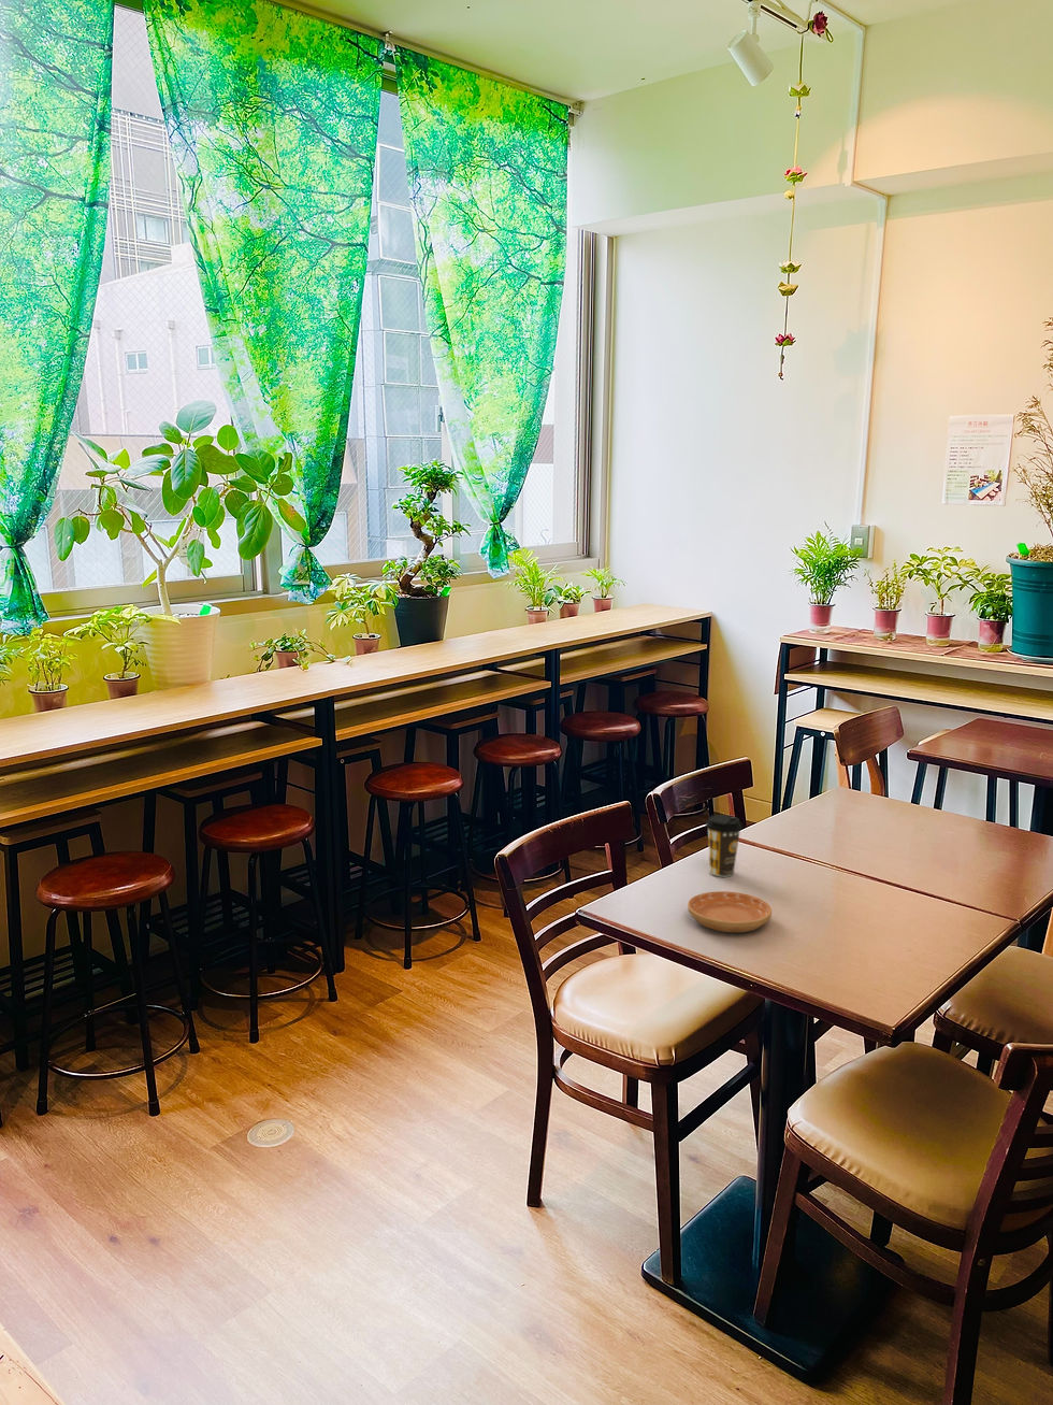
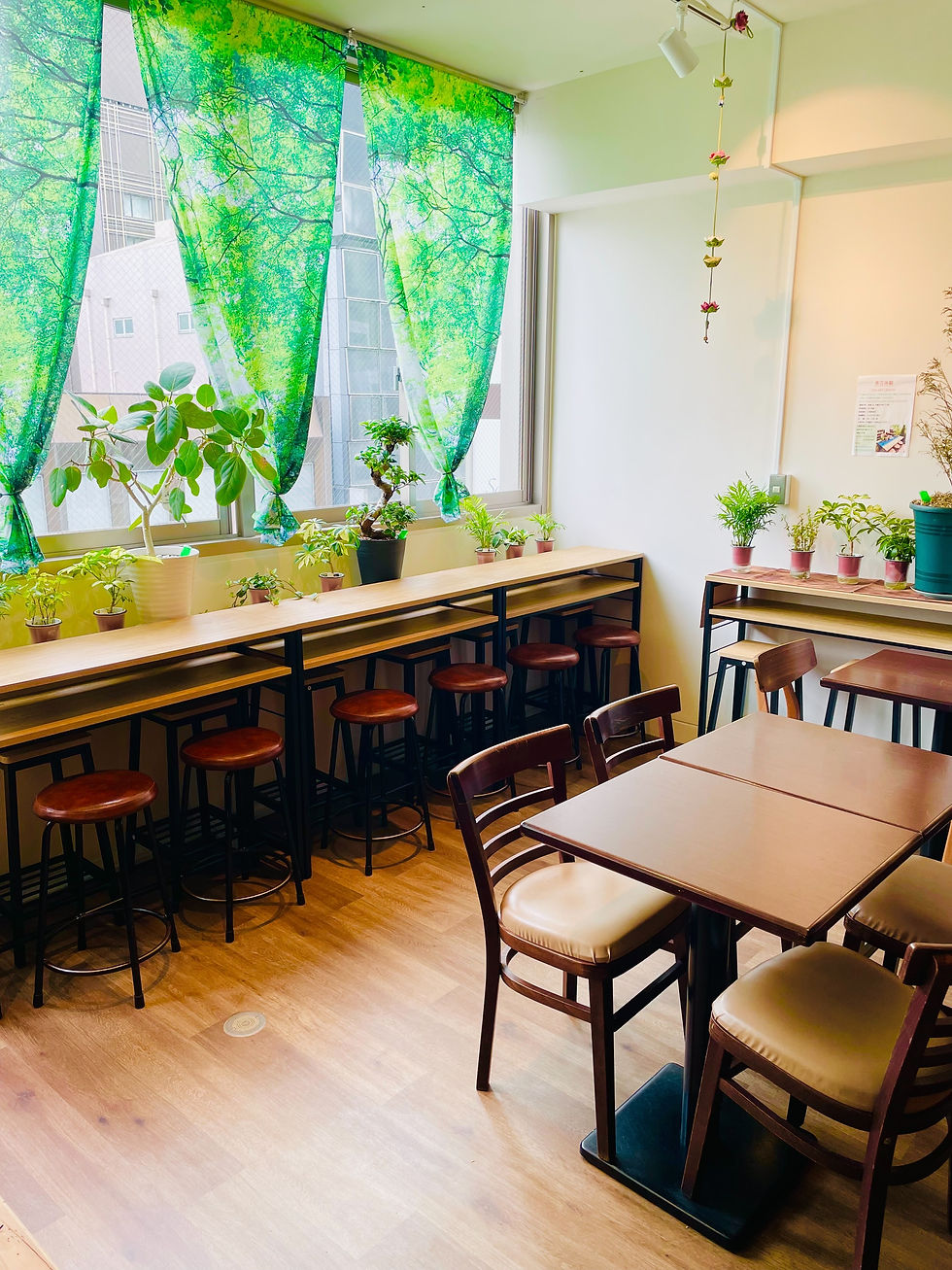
- coffee cup (722, 845)
- saucer (729, 913)
